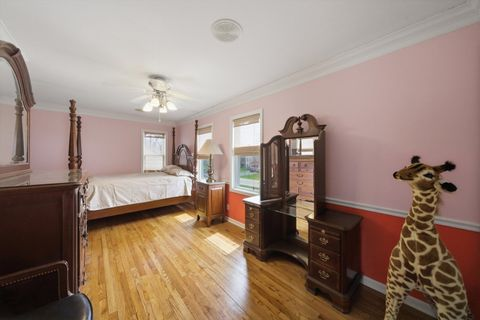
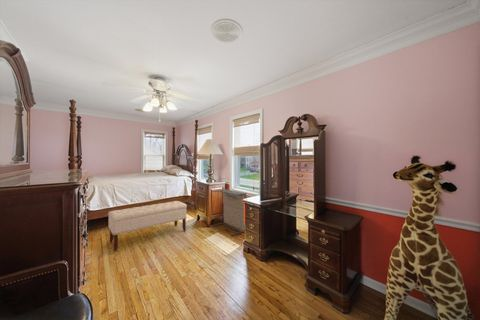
+ laundry hamper (228, 210)
+ bench (150, 221)
